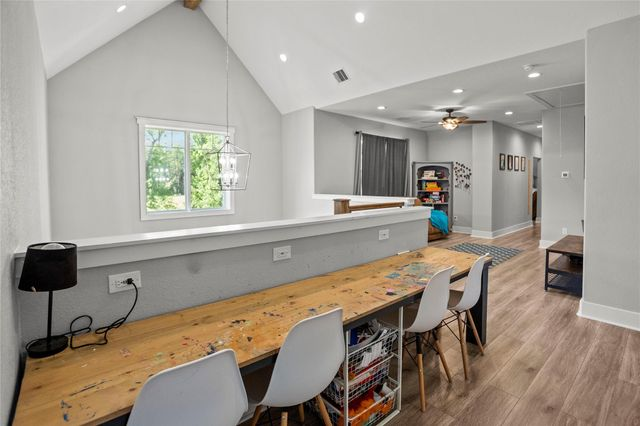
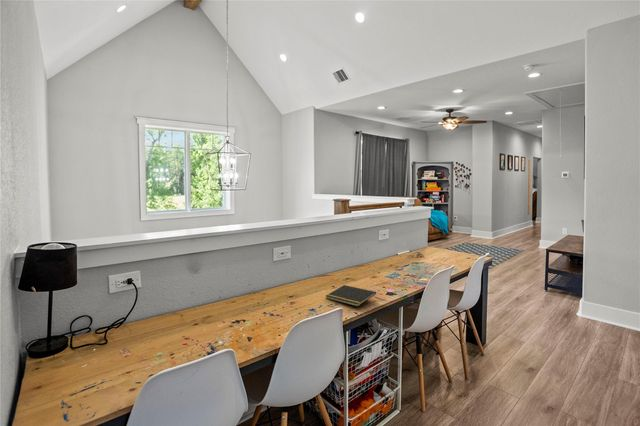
+ notepad (350, 295)
